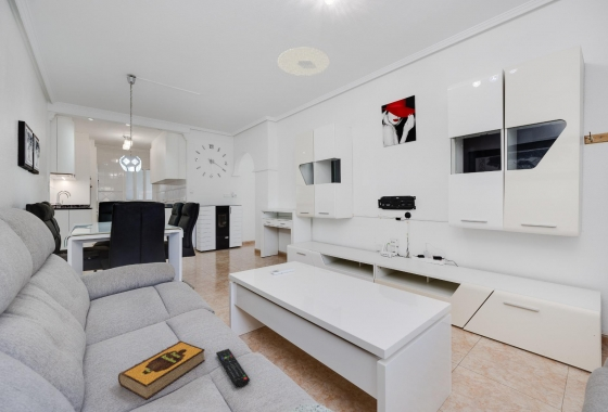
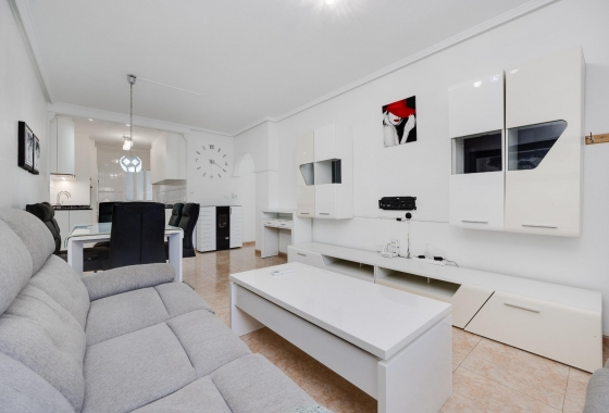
- hardback book (164, 365)
- ceiling light (303, 60)
- remote control (231, 366)
